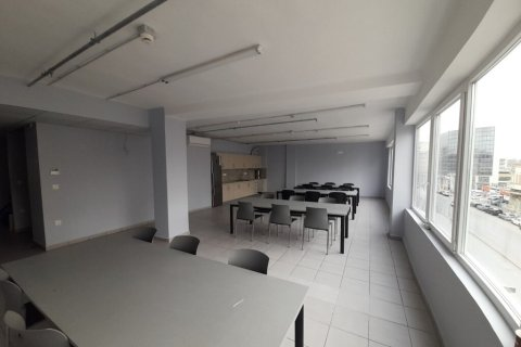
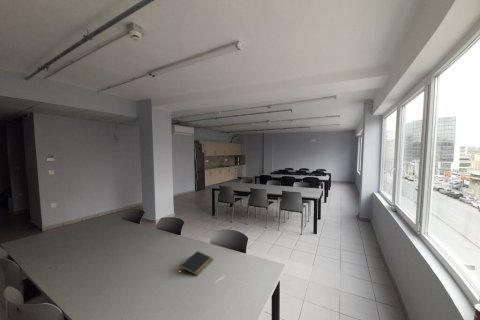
+ notepad (197, 262)
